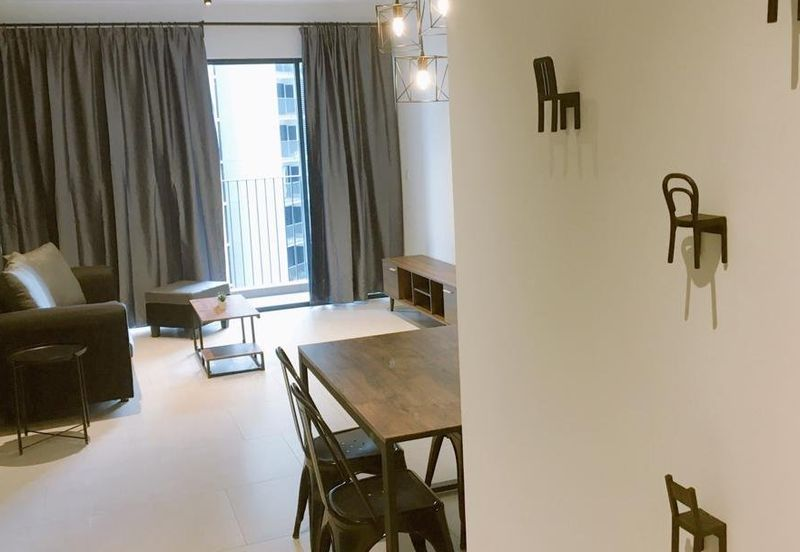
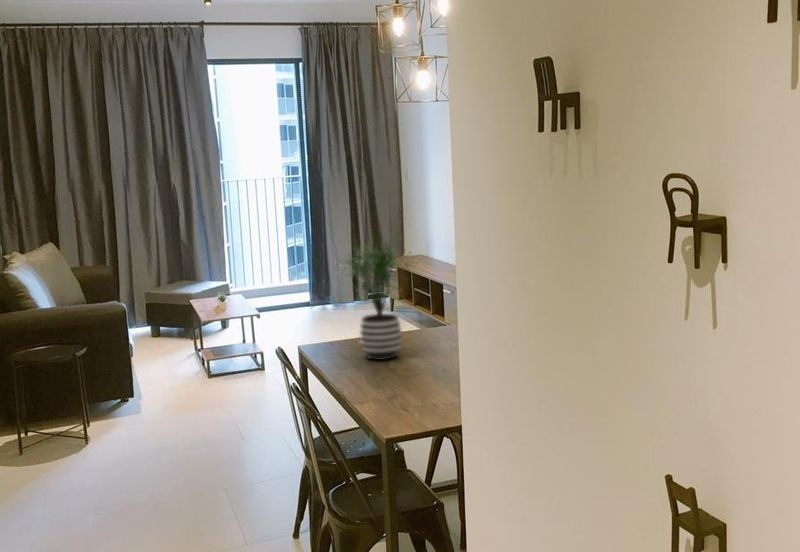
+ potted plant (375, 299)
